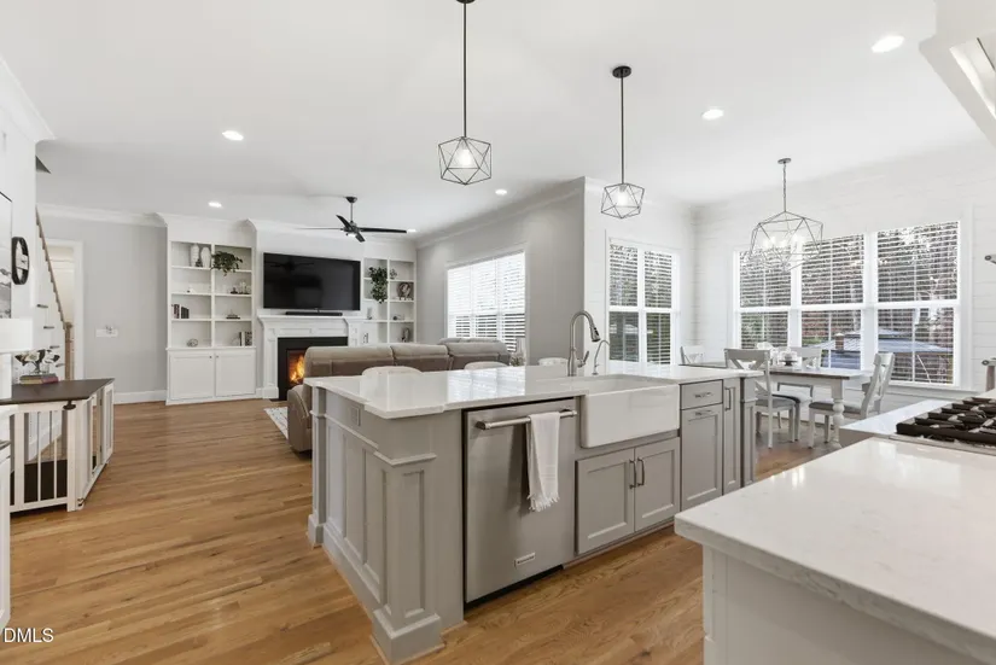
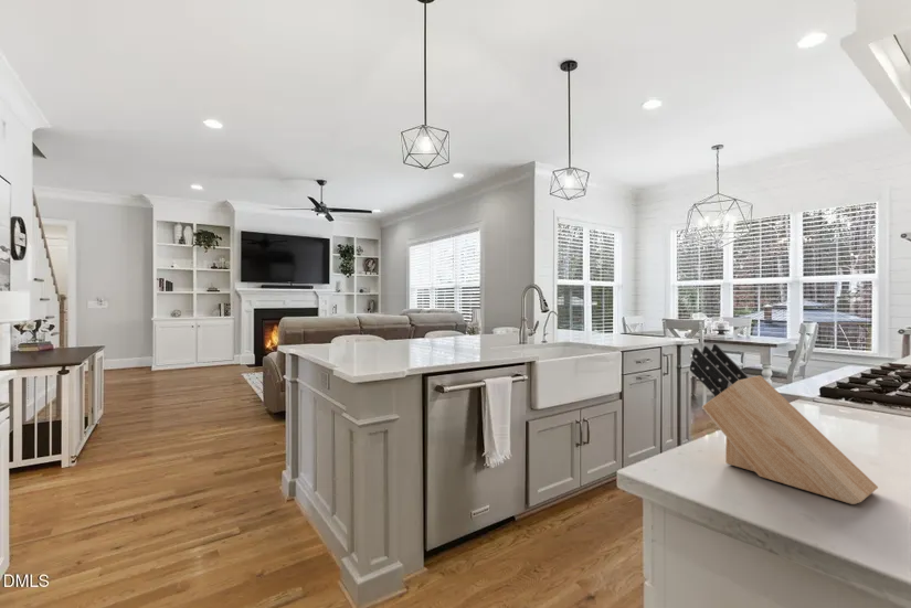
+ knife block (767, 409)
